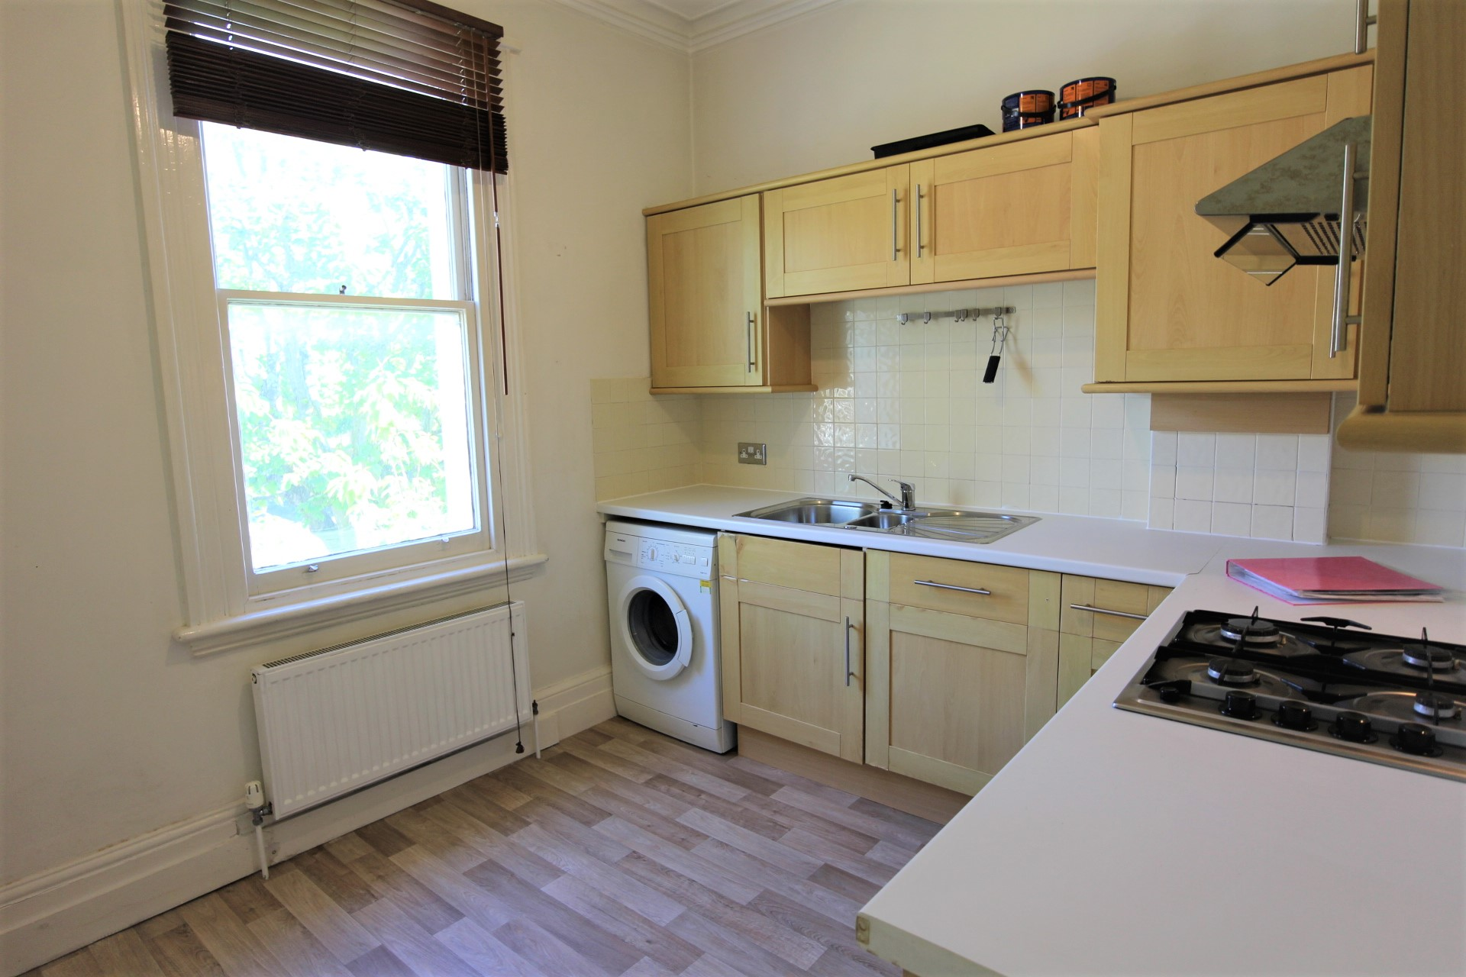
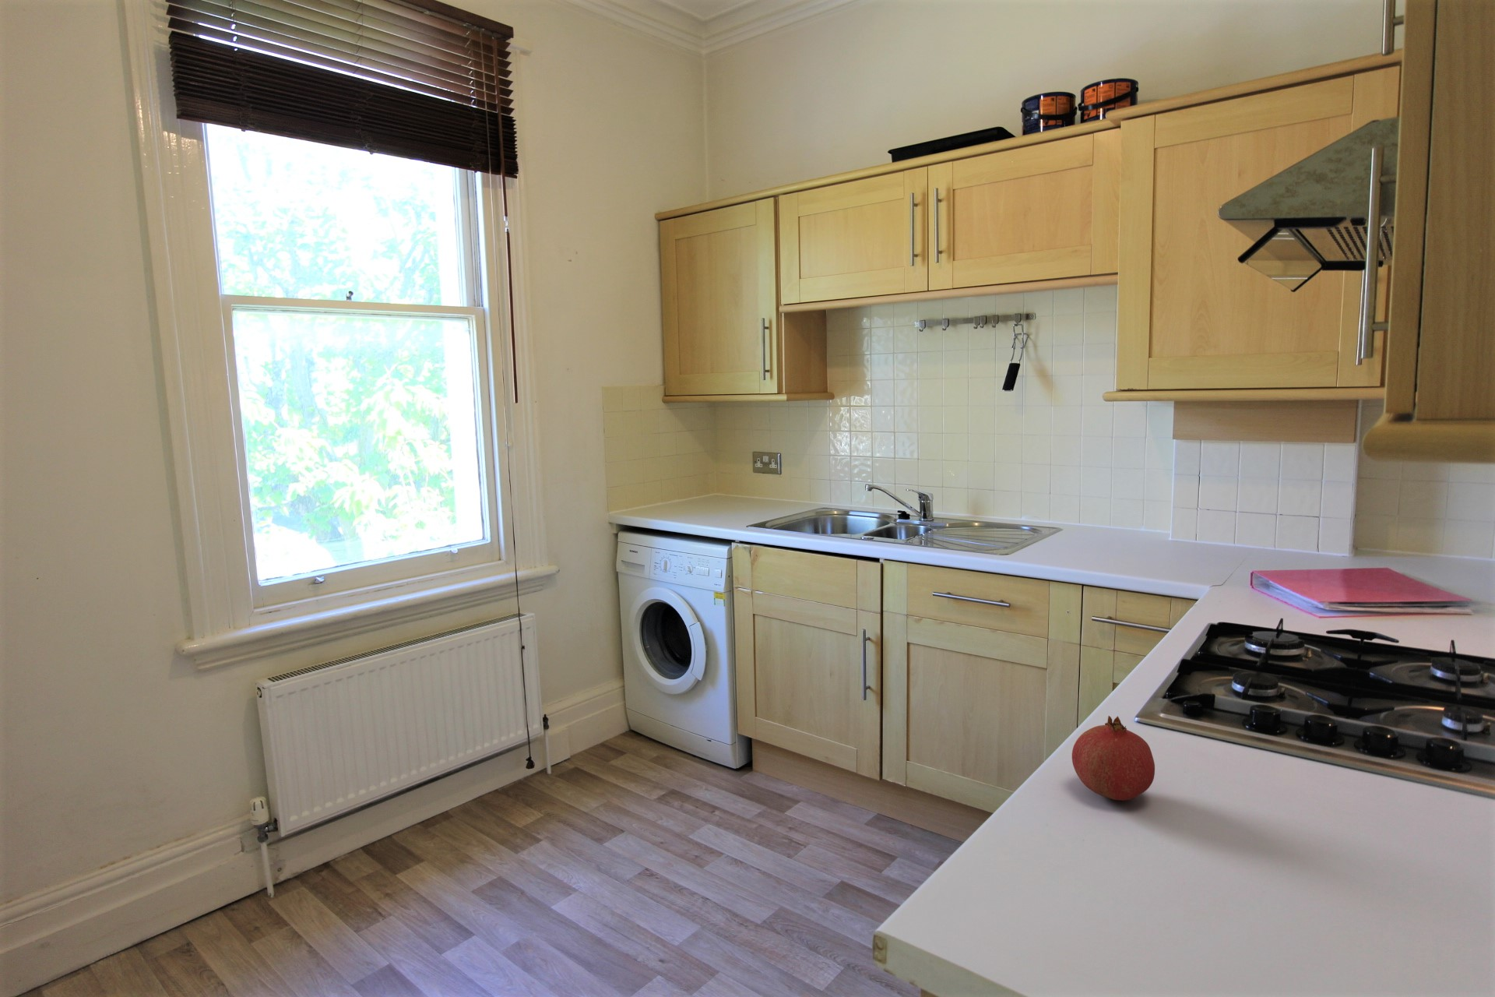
+ fruit (1112, 754)
